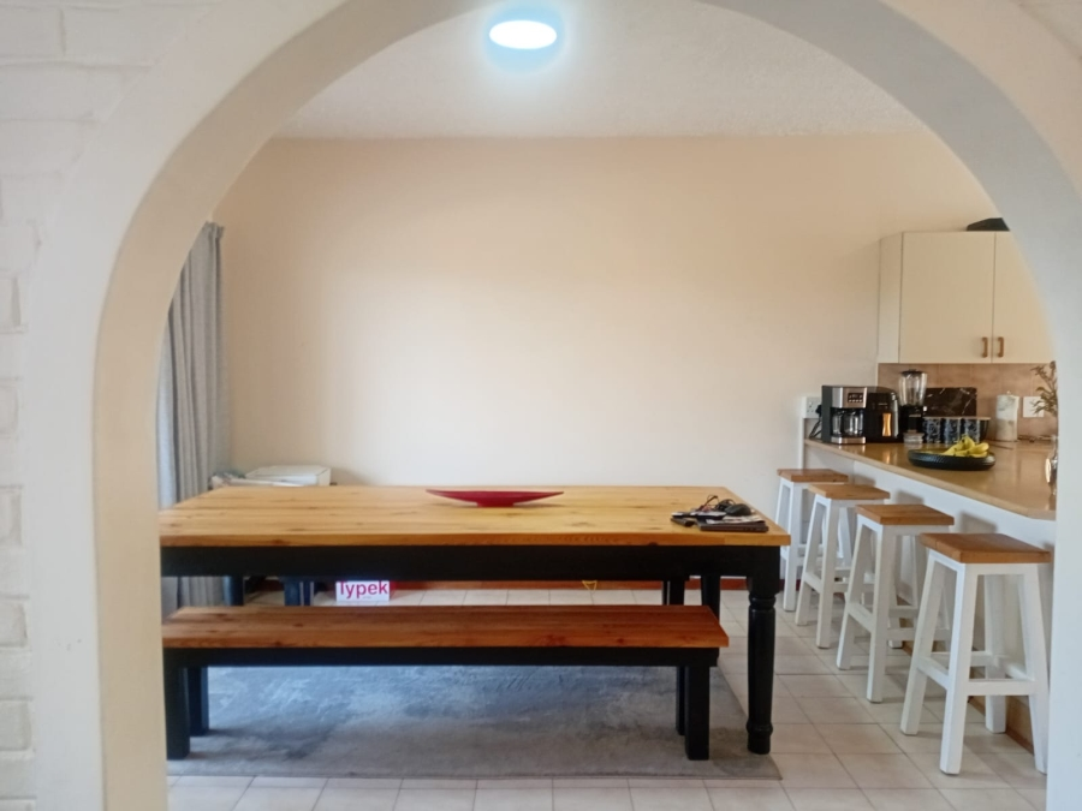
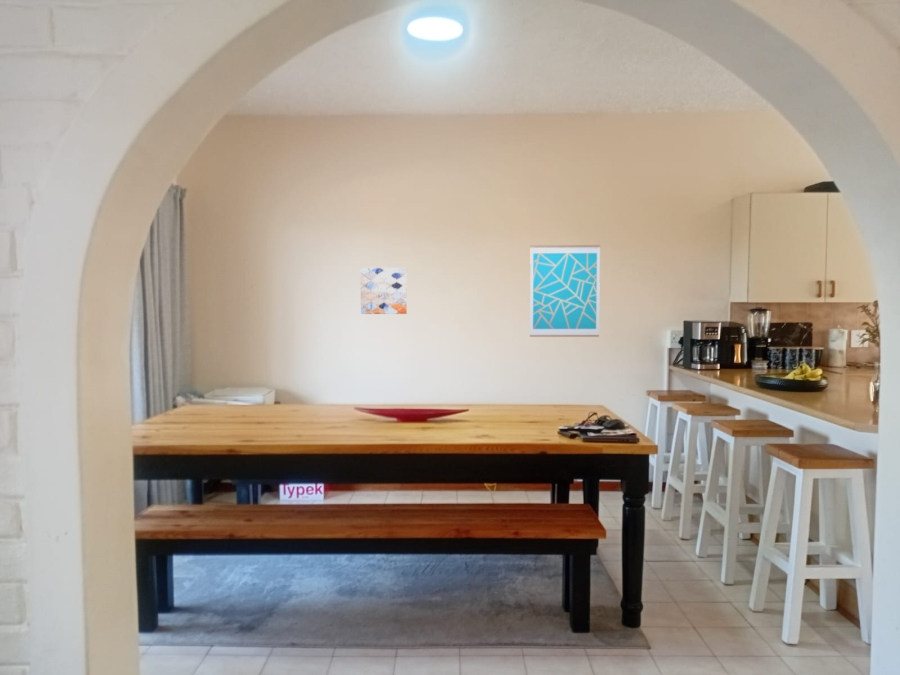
+ wall art (564, 291)
+ wall art (383, 291)
